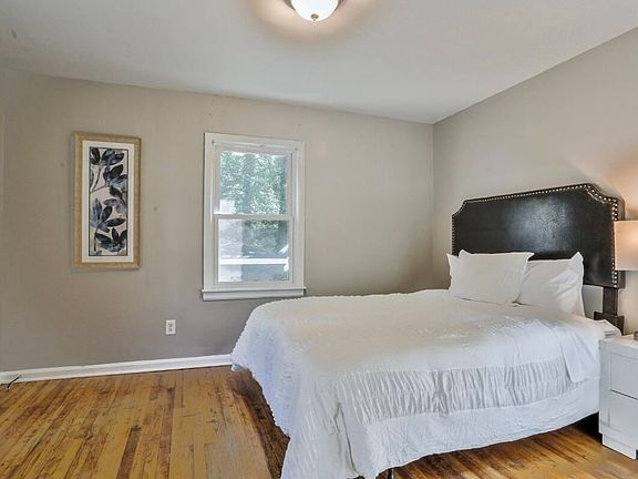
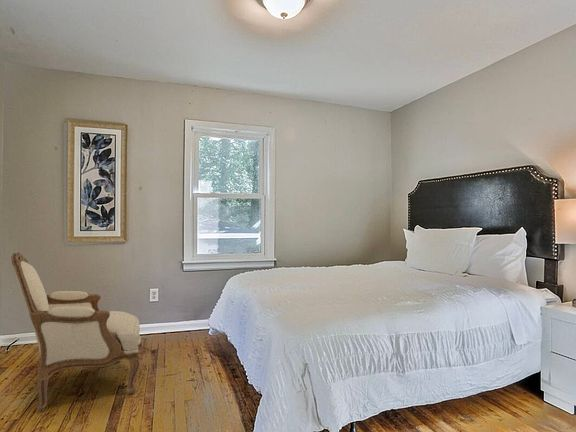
+ armchair (81, 317)
